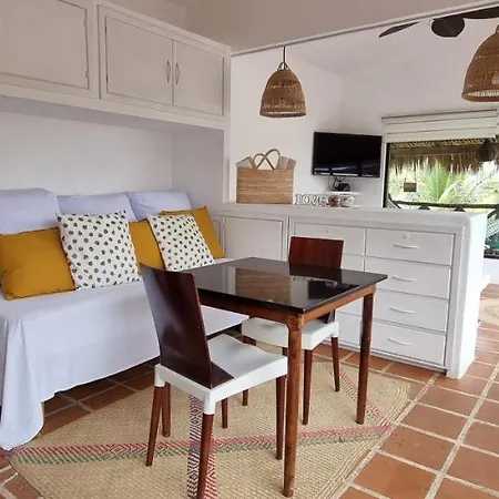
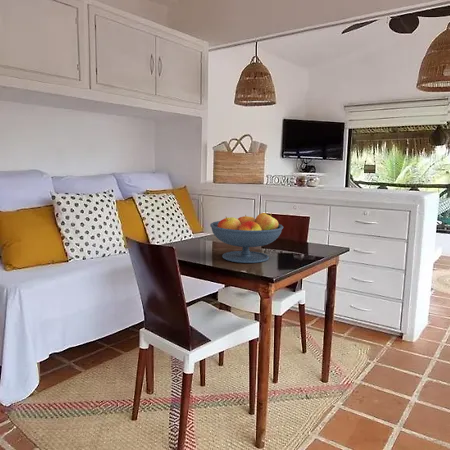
+ fruit bowl (246, 235)
